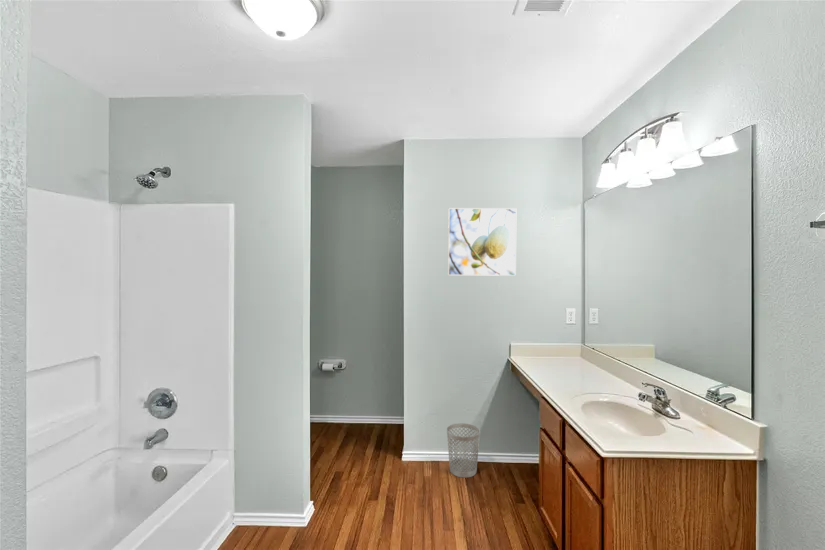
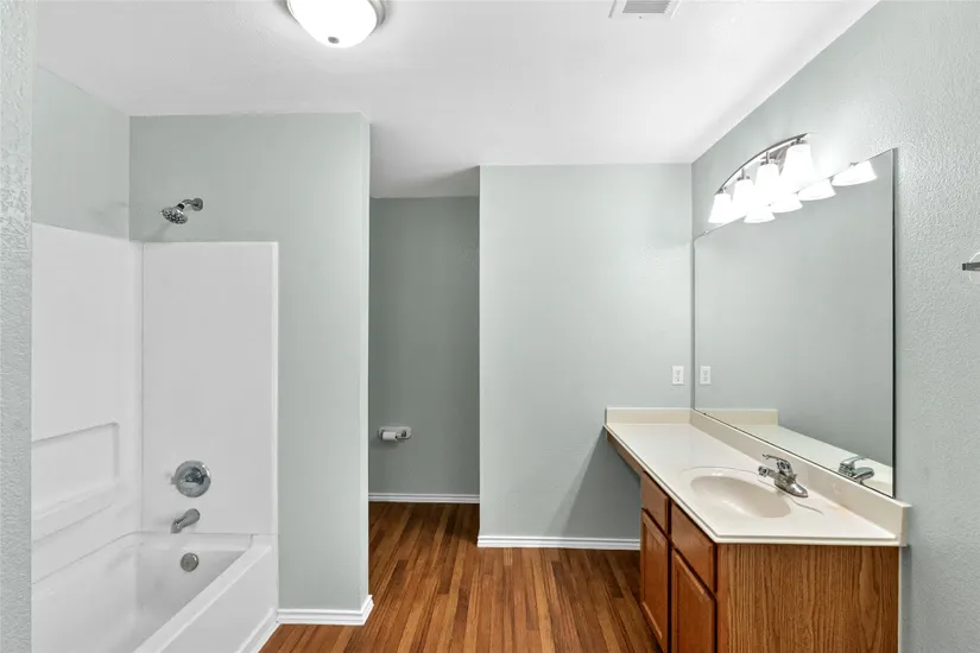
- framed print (482, 241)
- wastebasket (463, 450)
